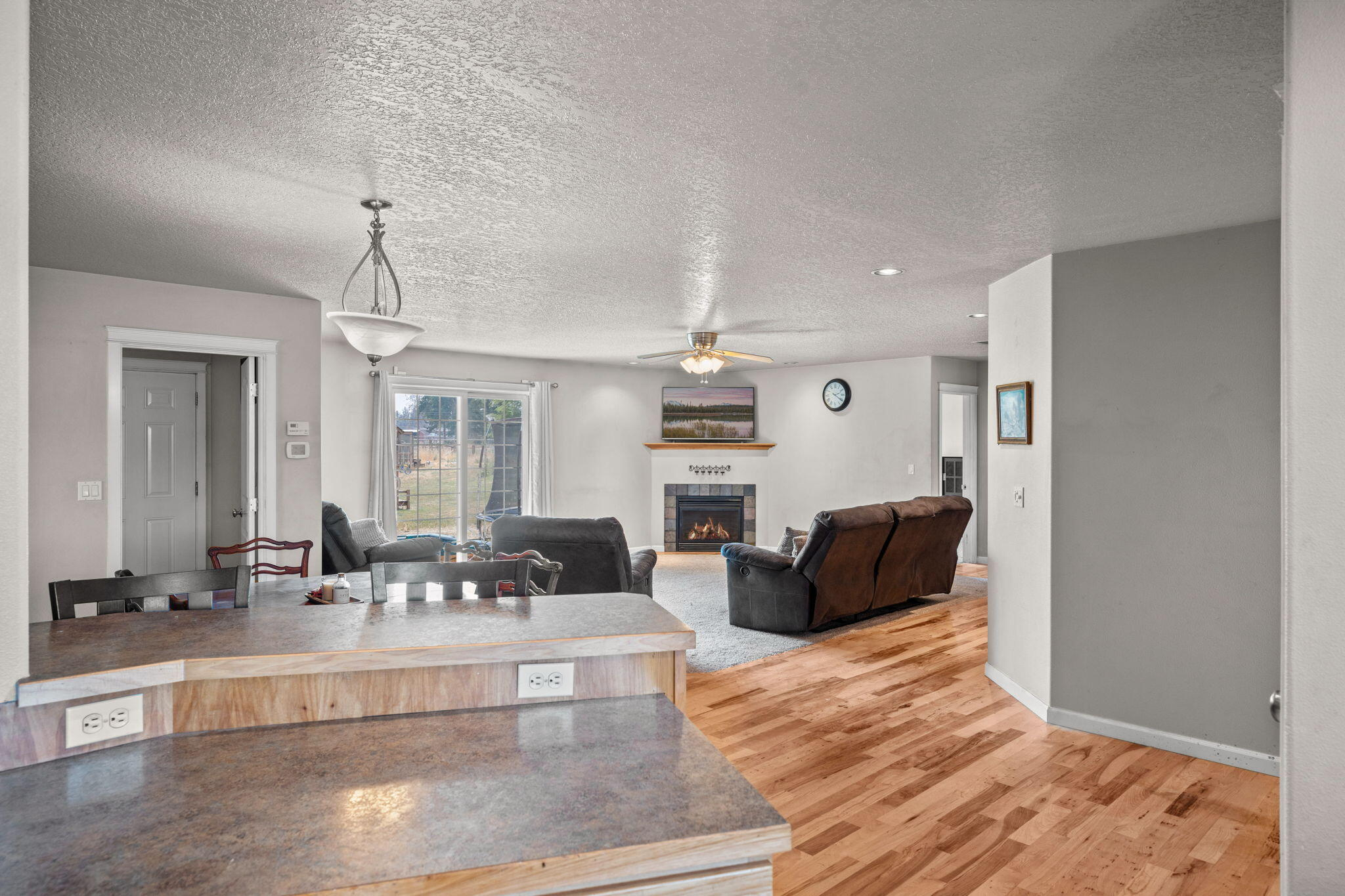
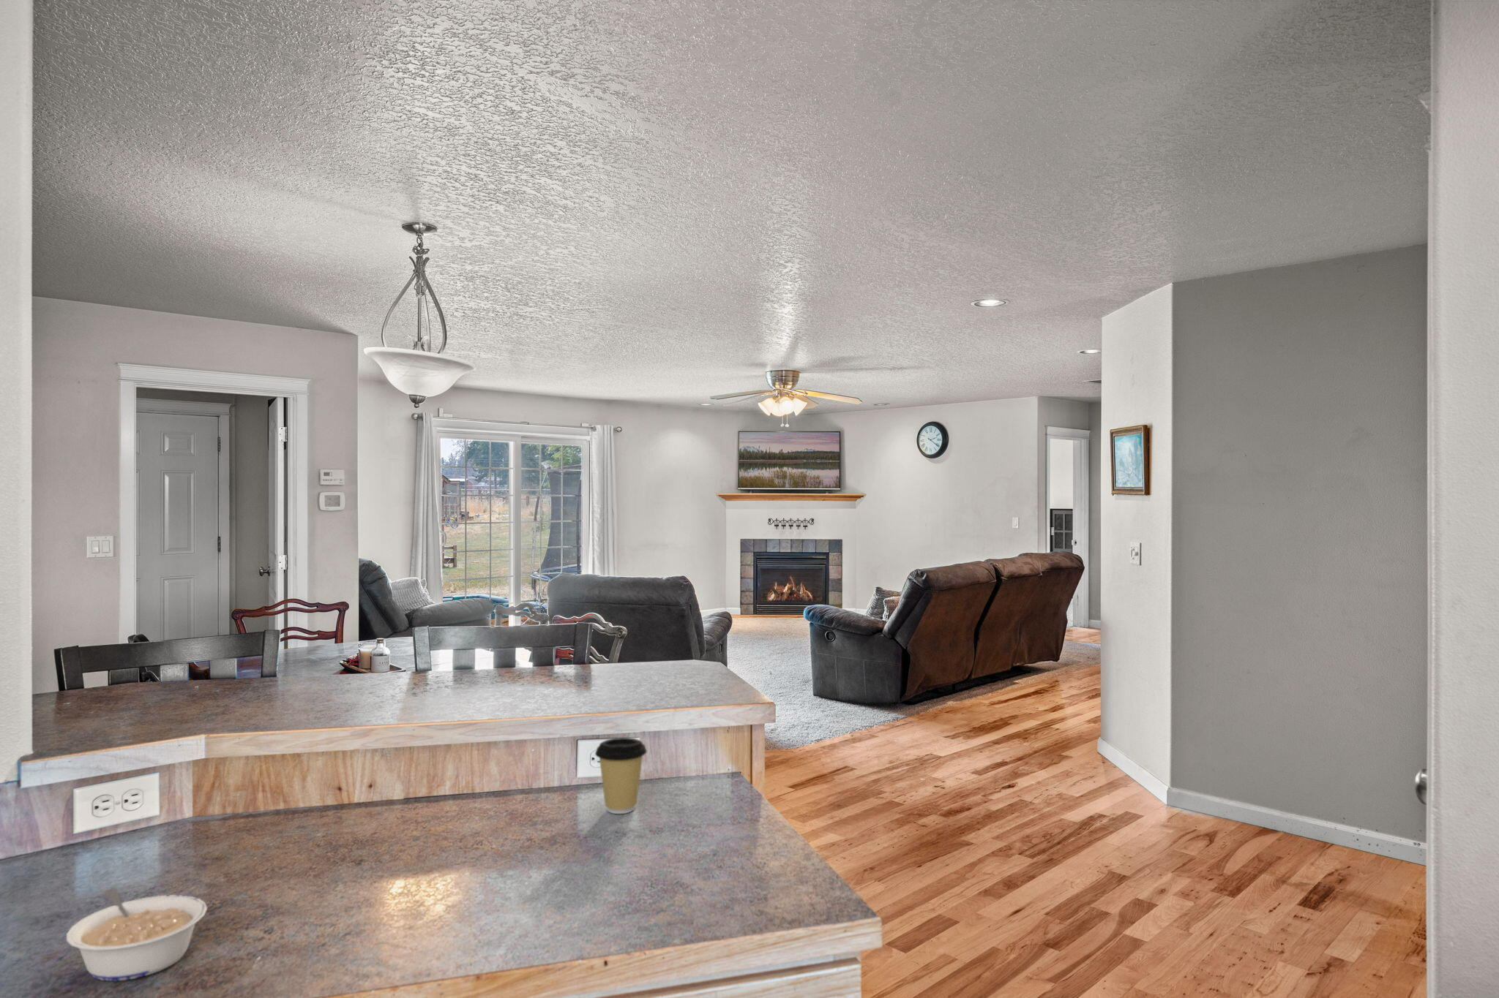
+ legume (134, 936)
+ coffee cup (621, 774)
